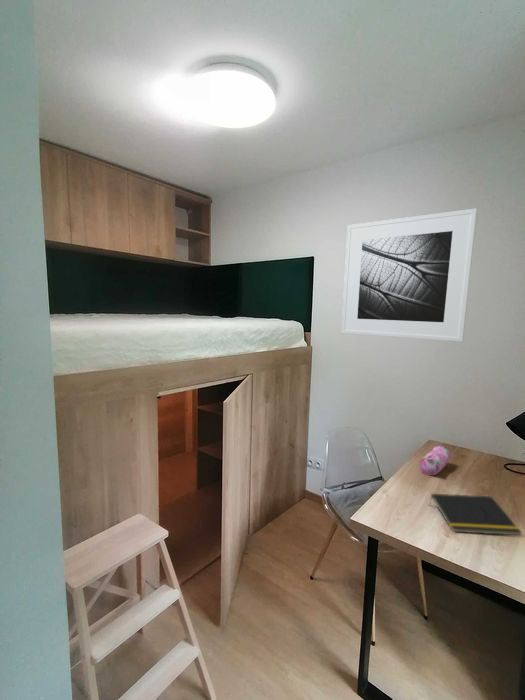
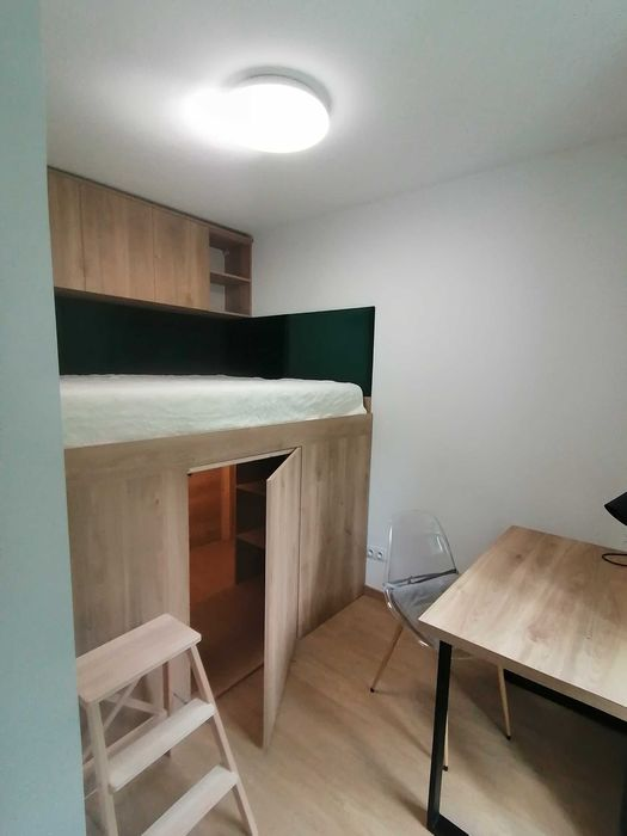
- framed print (400, 278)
- pencil case (435, 459)
- notepad (473, 513)
